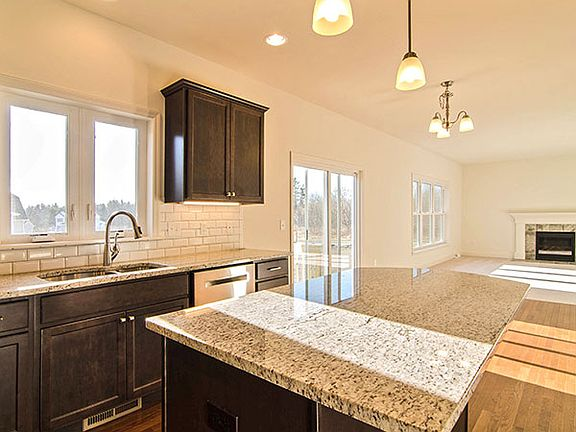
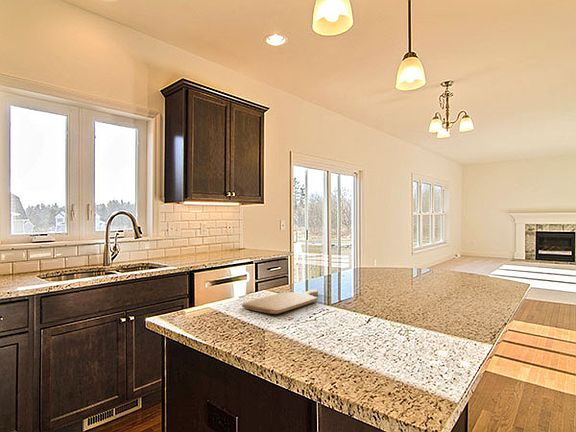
+ chopping board (289, 299)
